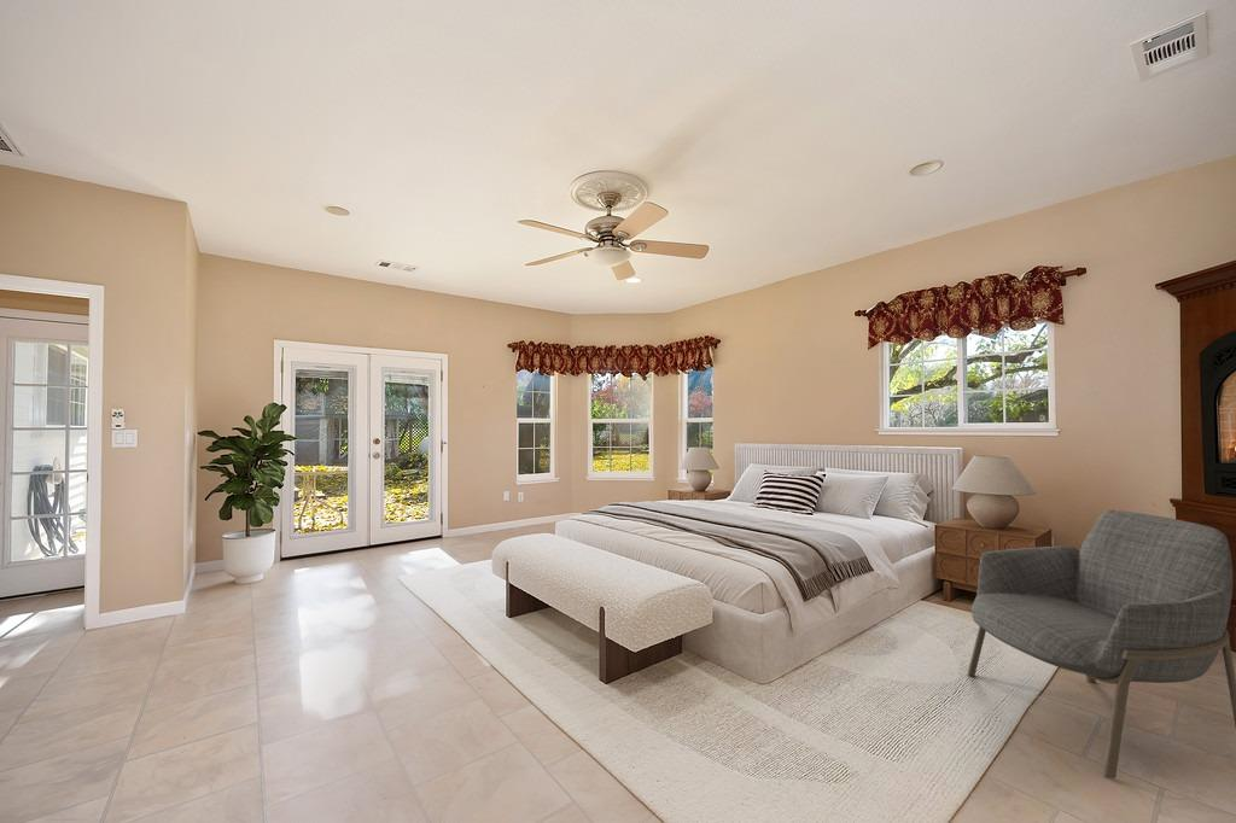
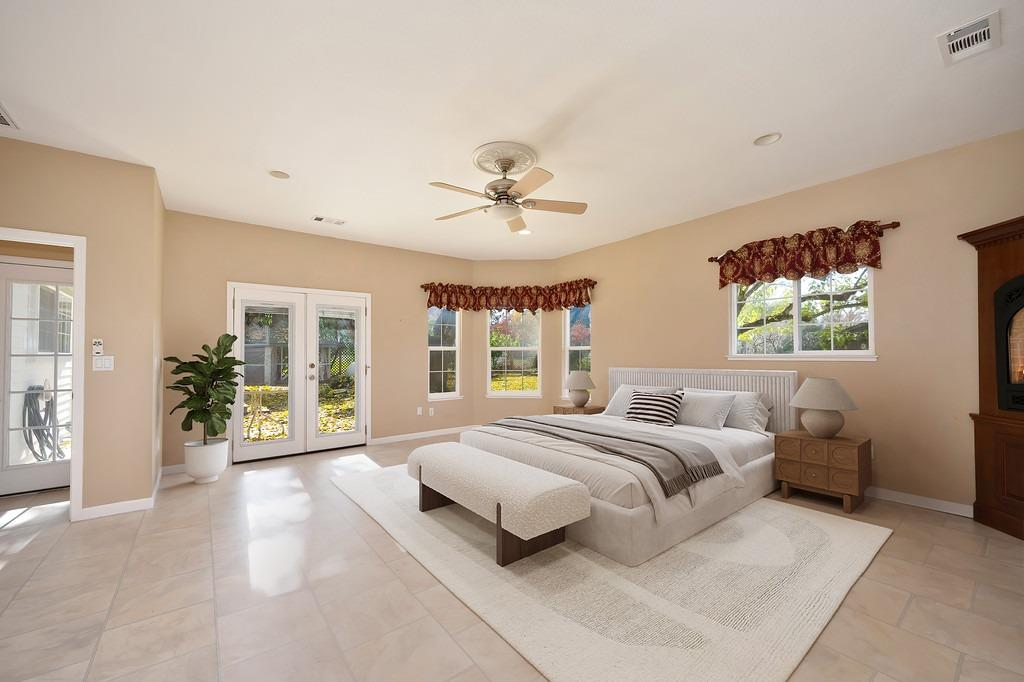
- armchair (1088, 618)
